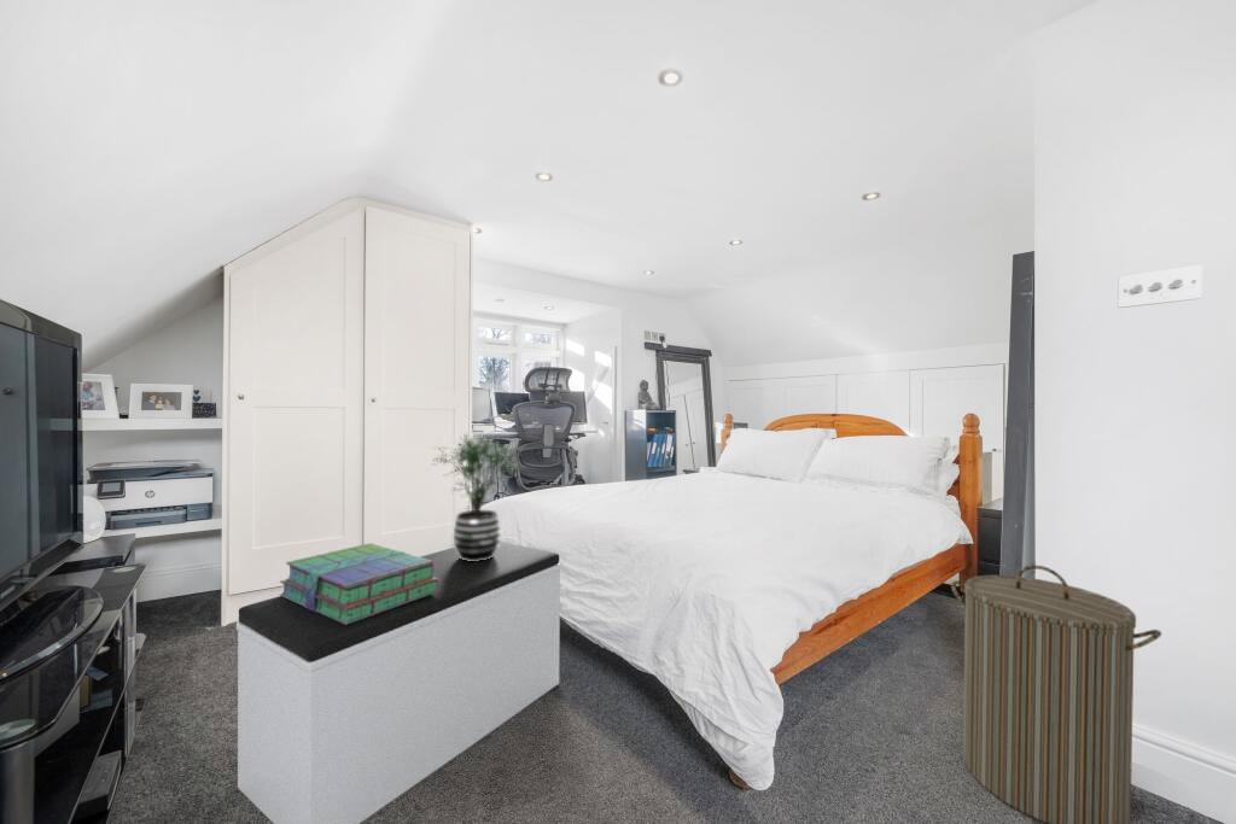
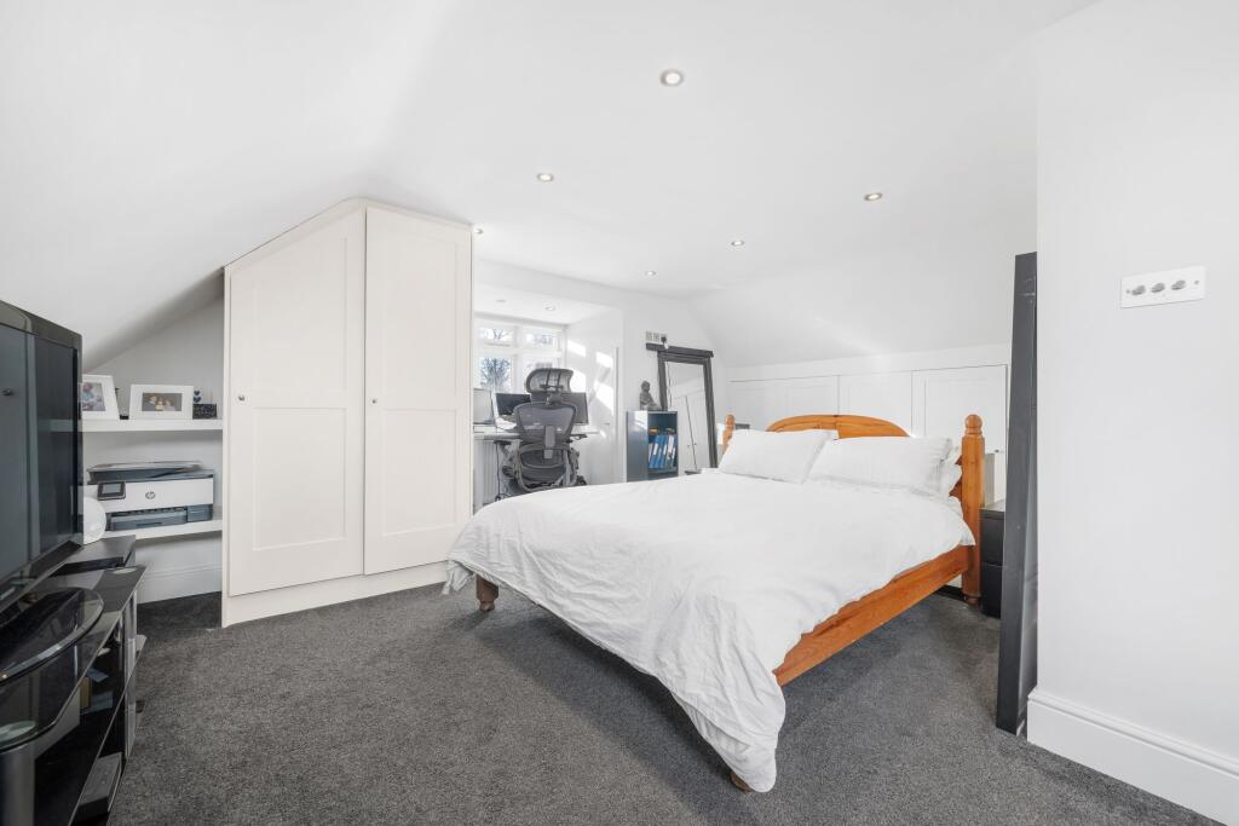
- laundry hamper (1042, 674)
- potted plant (480, 493)
- stack of books (360, 577)
- bench (424, 650)
